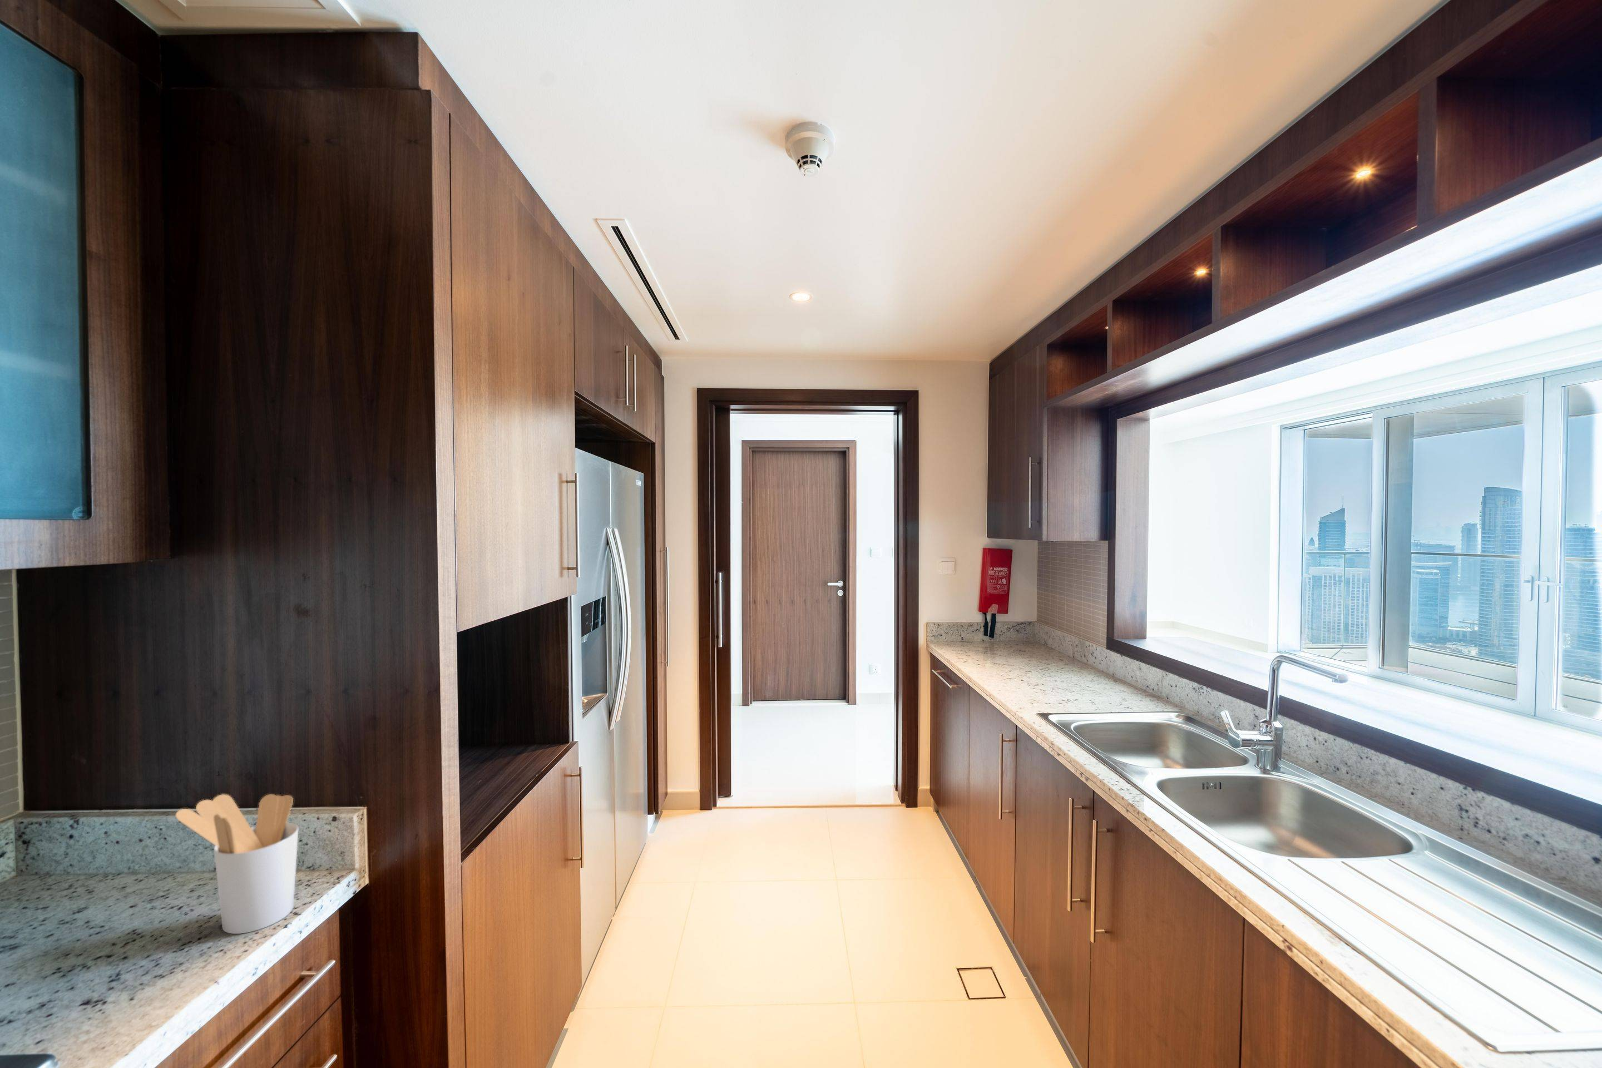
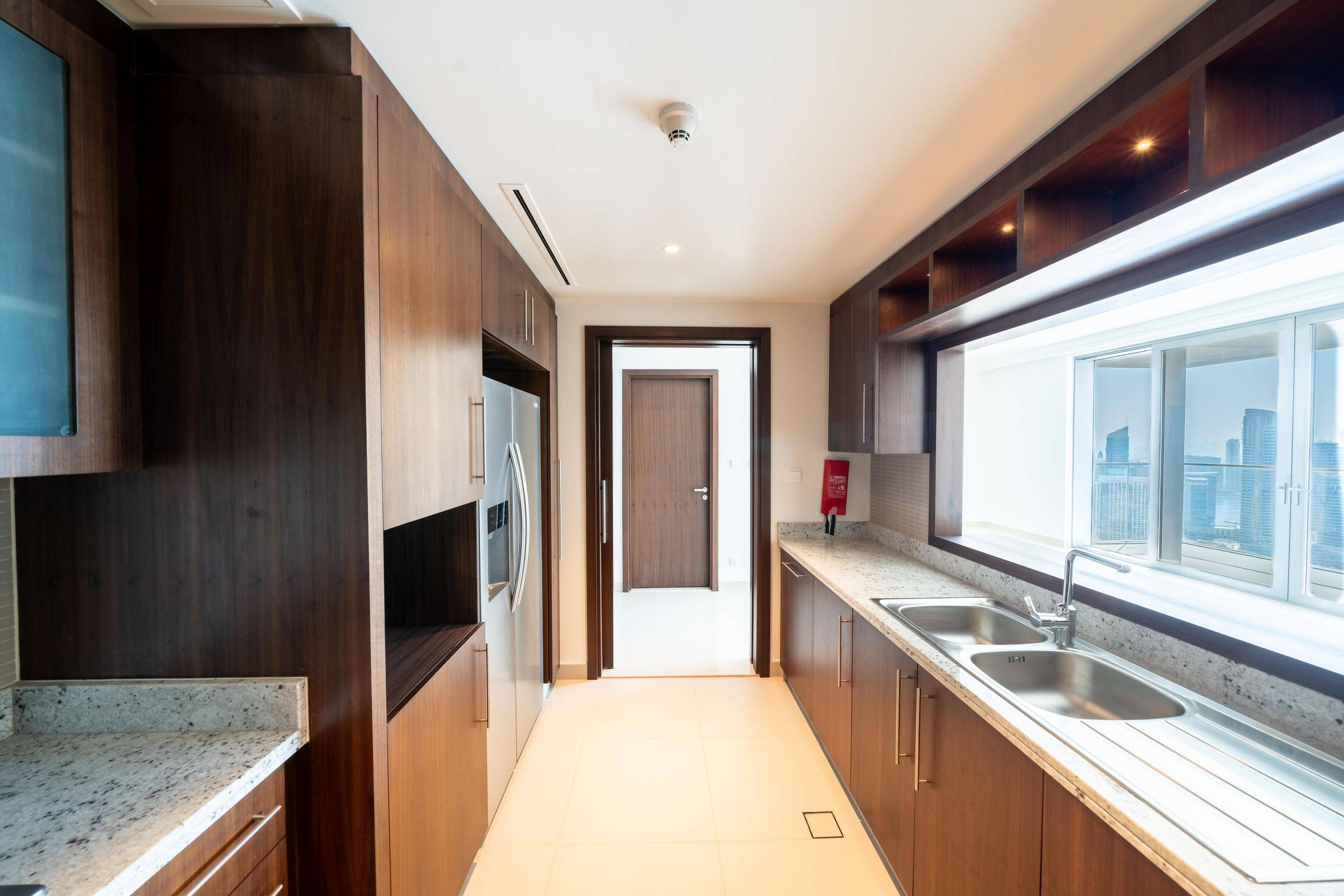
- utensil holder (241, 857)
